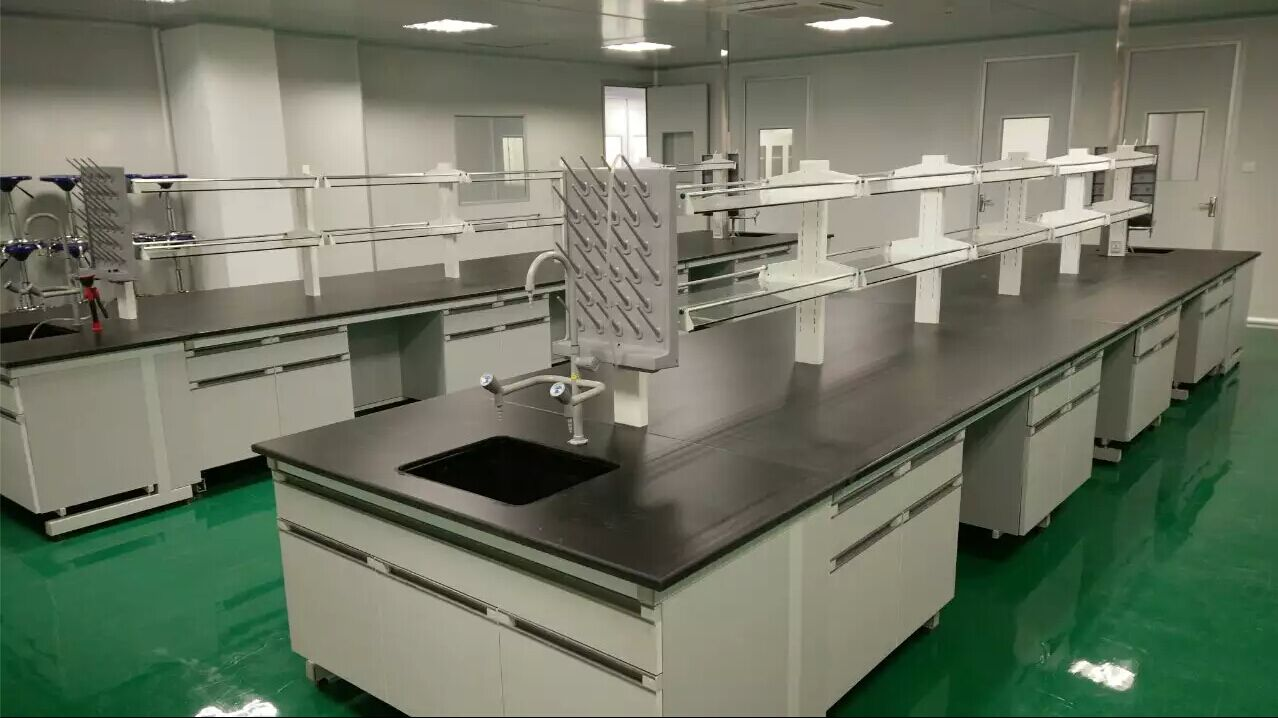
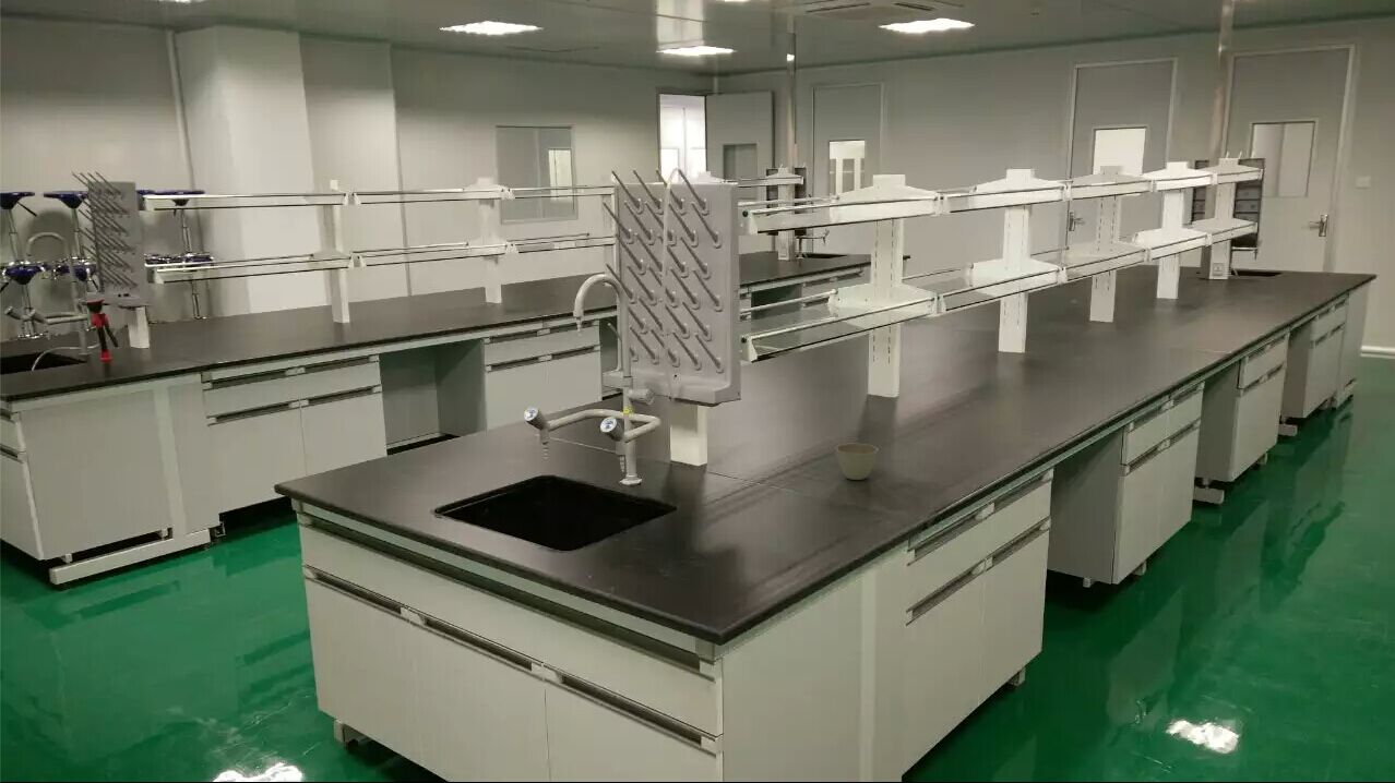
+ flower pot (856, 462)
